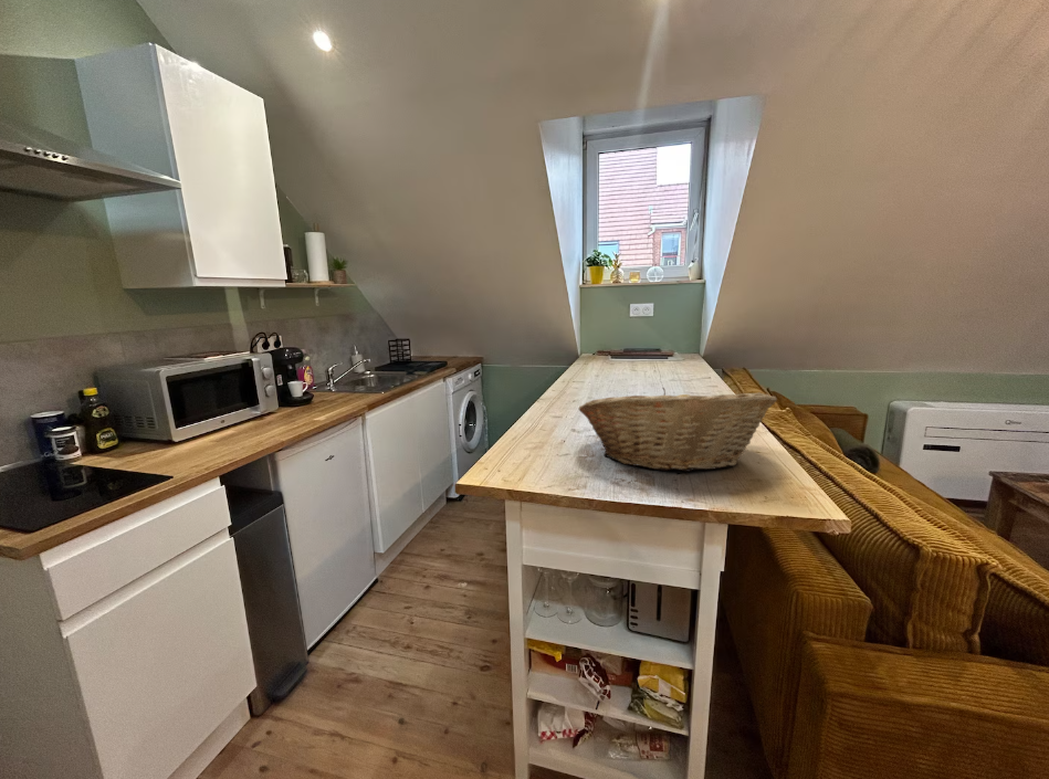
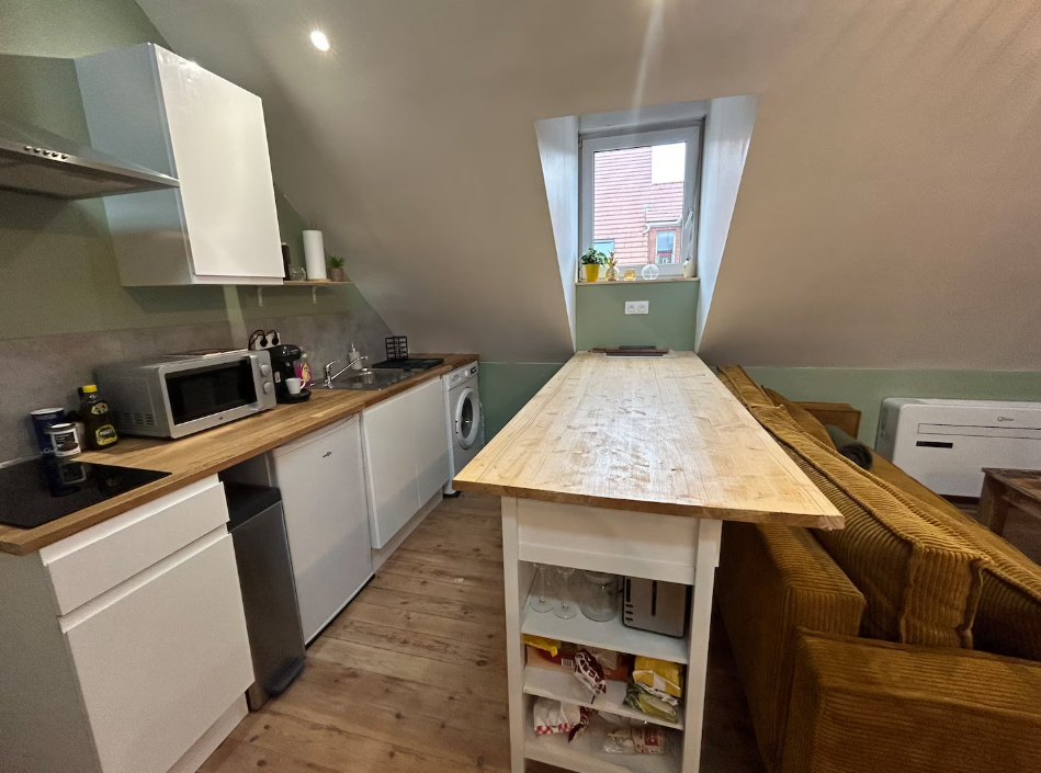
- fruit basket (671, 420)
